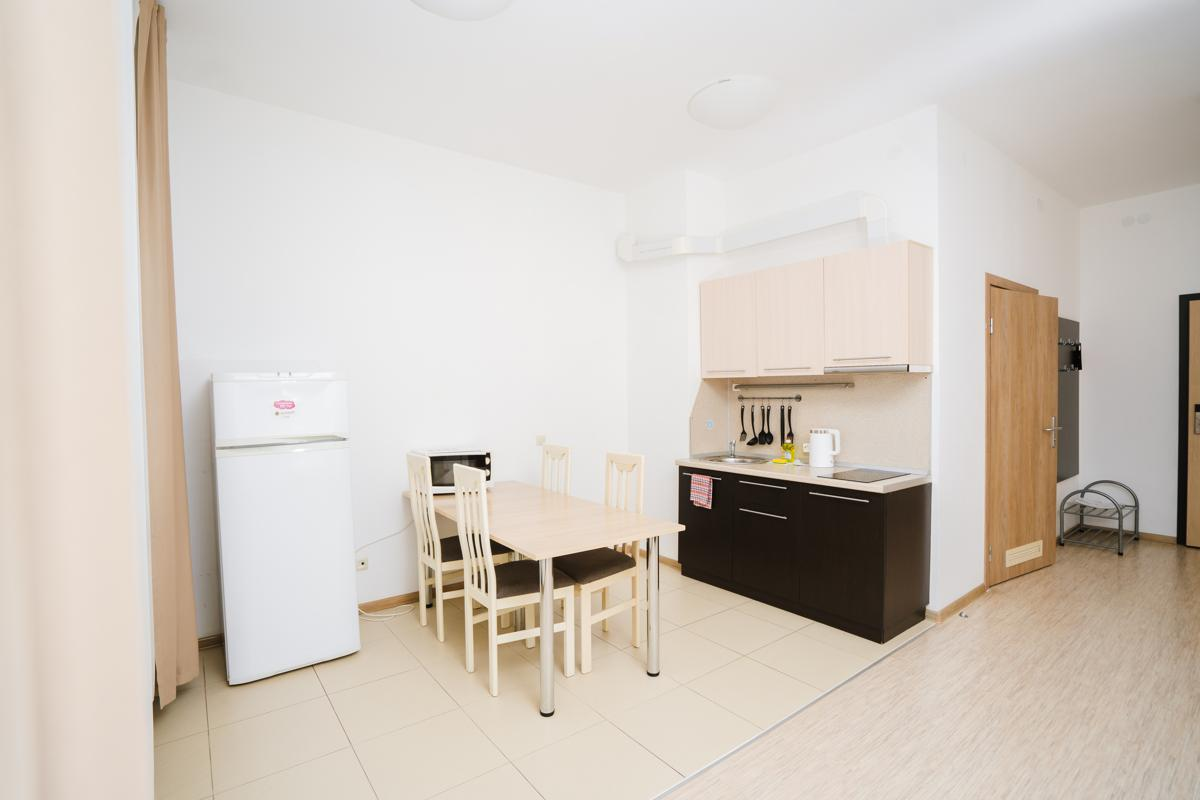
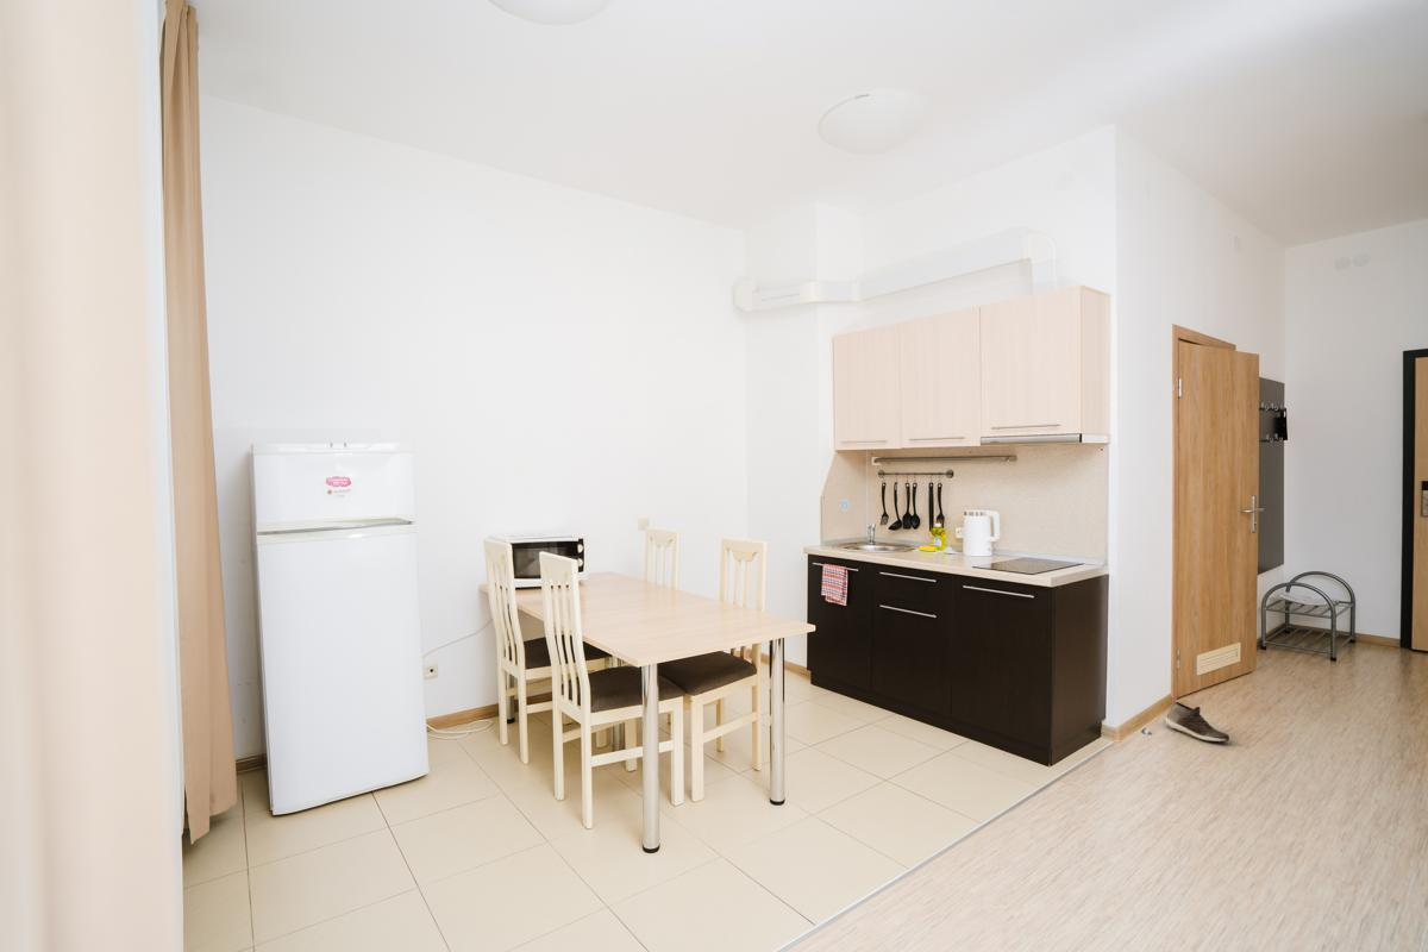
+ shoe (1195, 720)
